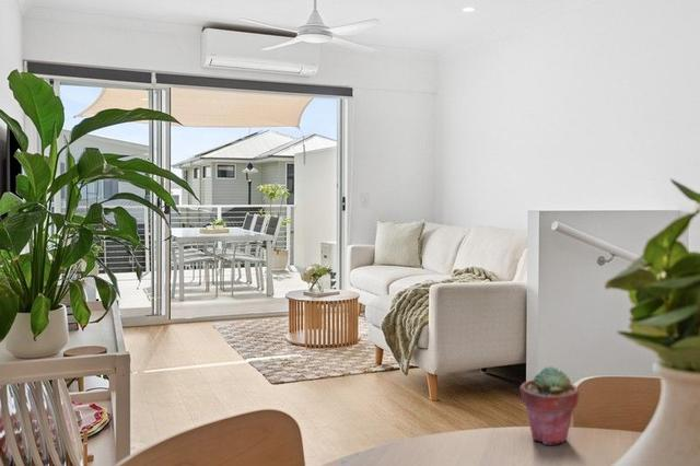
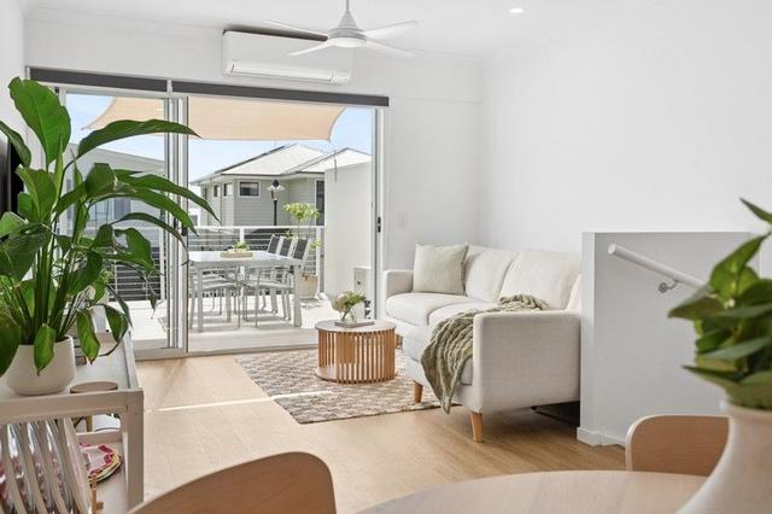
- potted succulent (549, 401)
